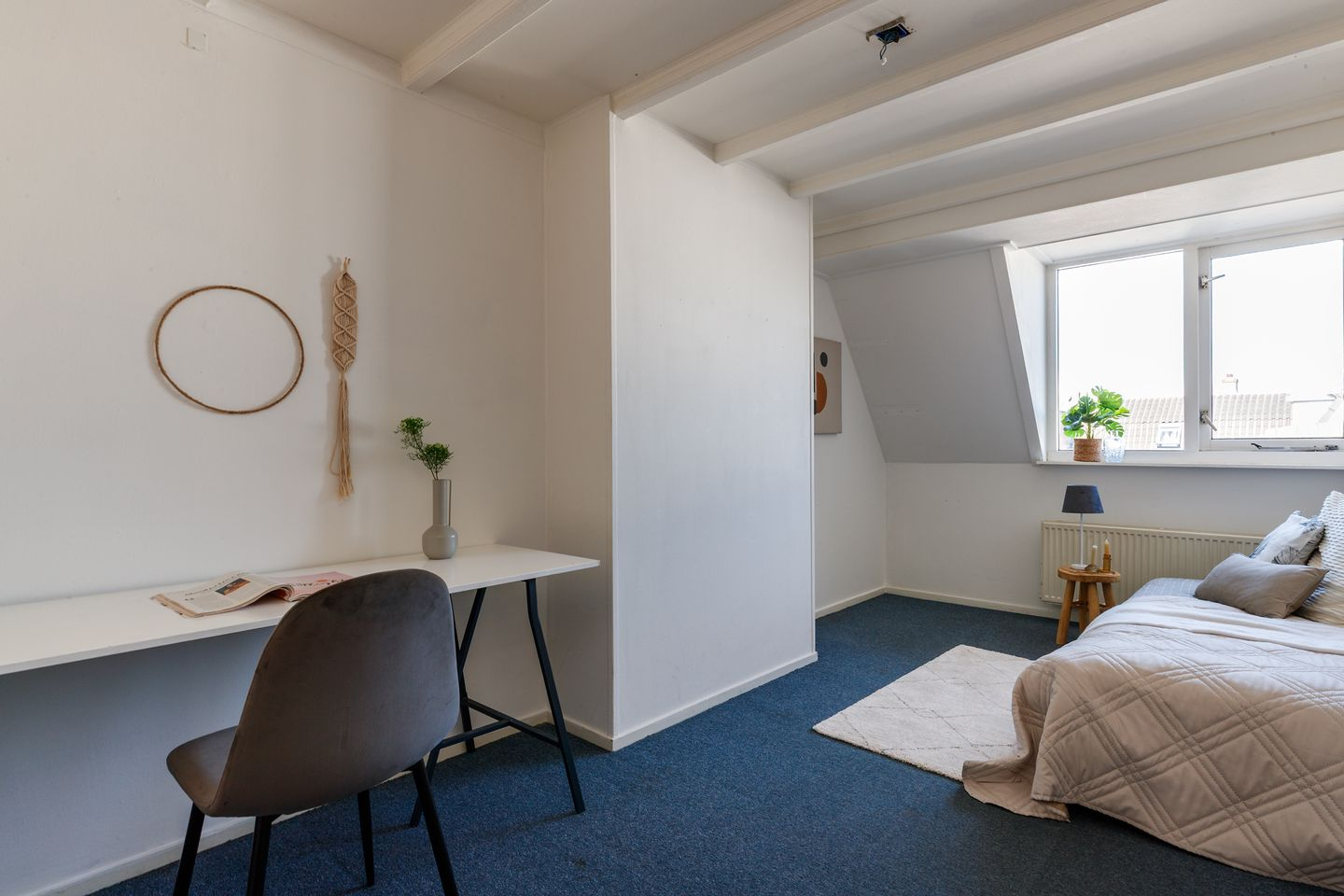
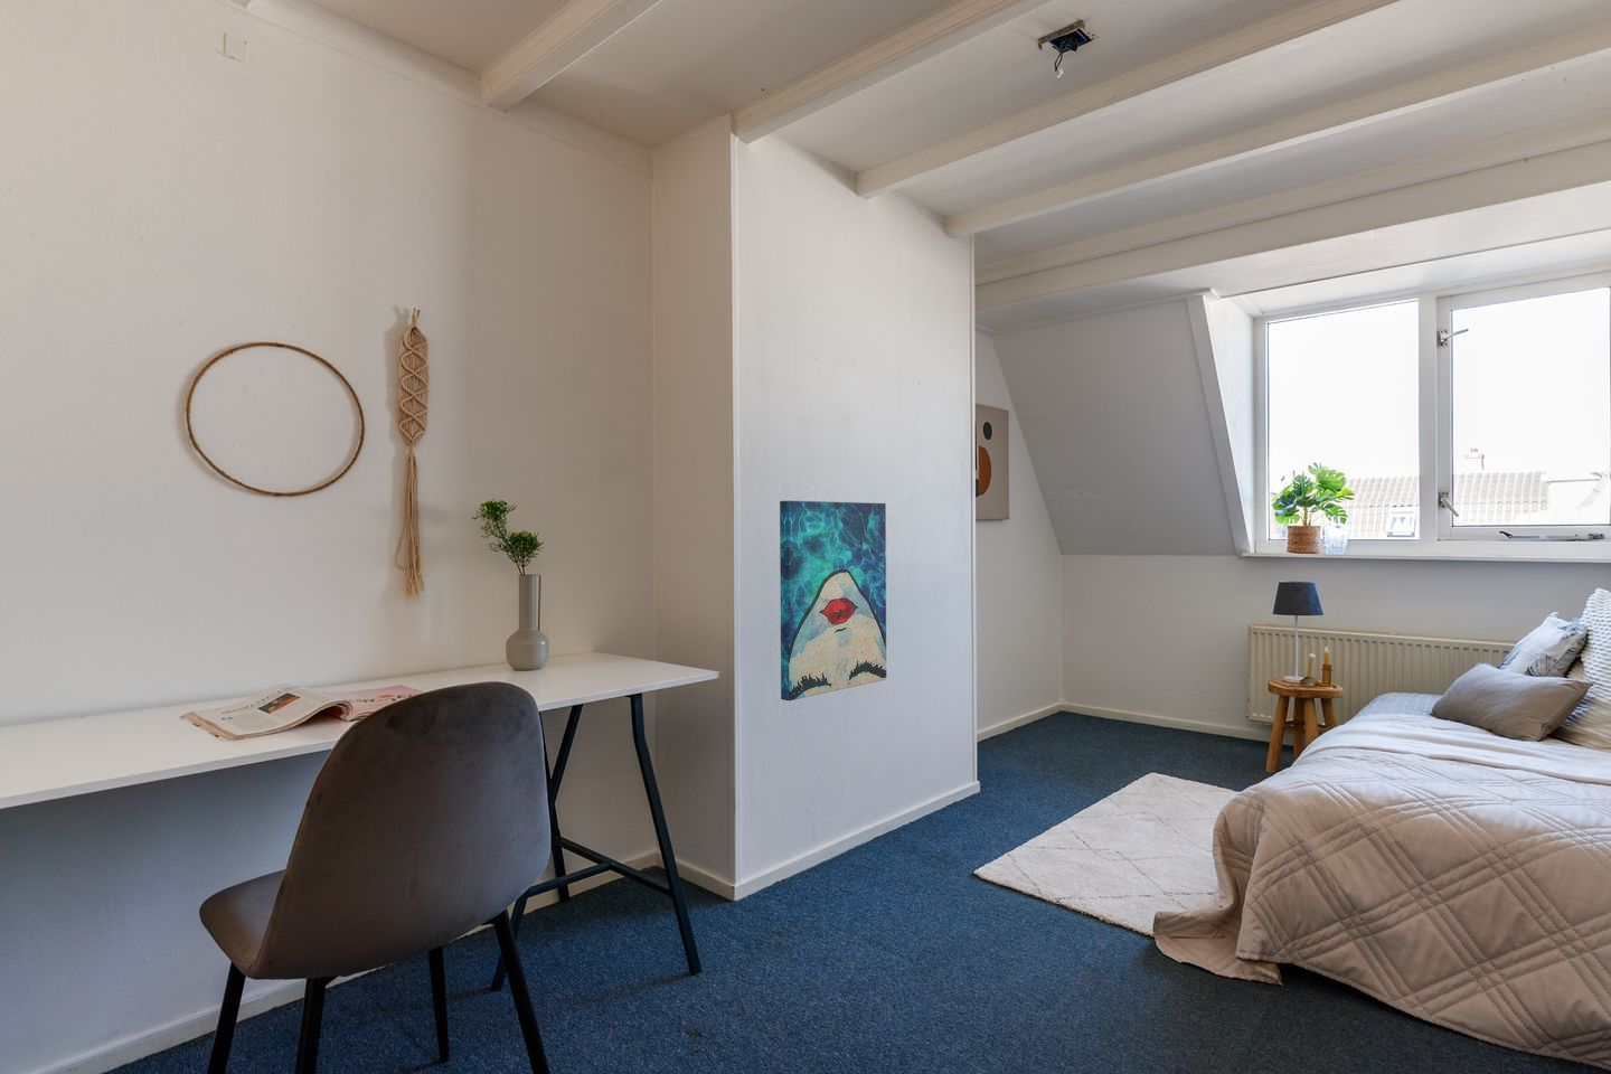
+ wall art (835, 596)
